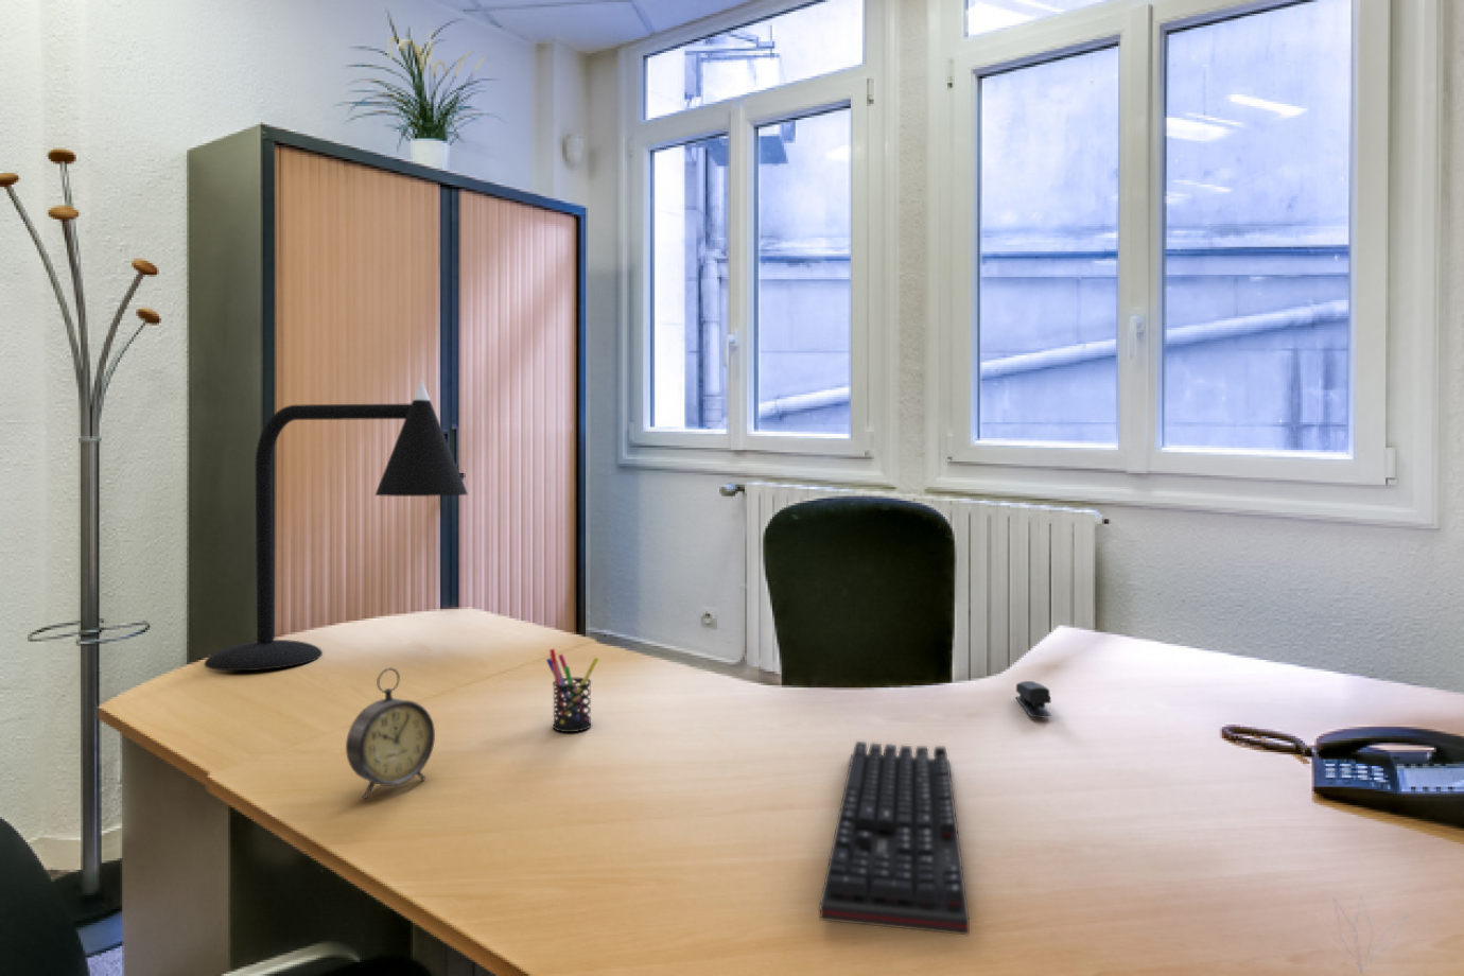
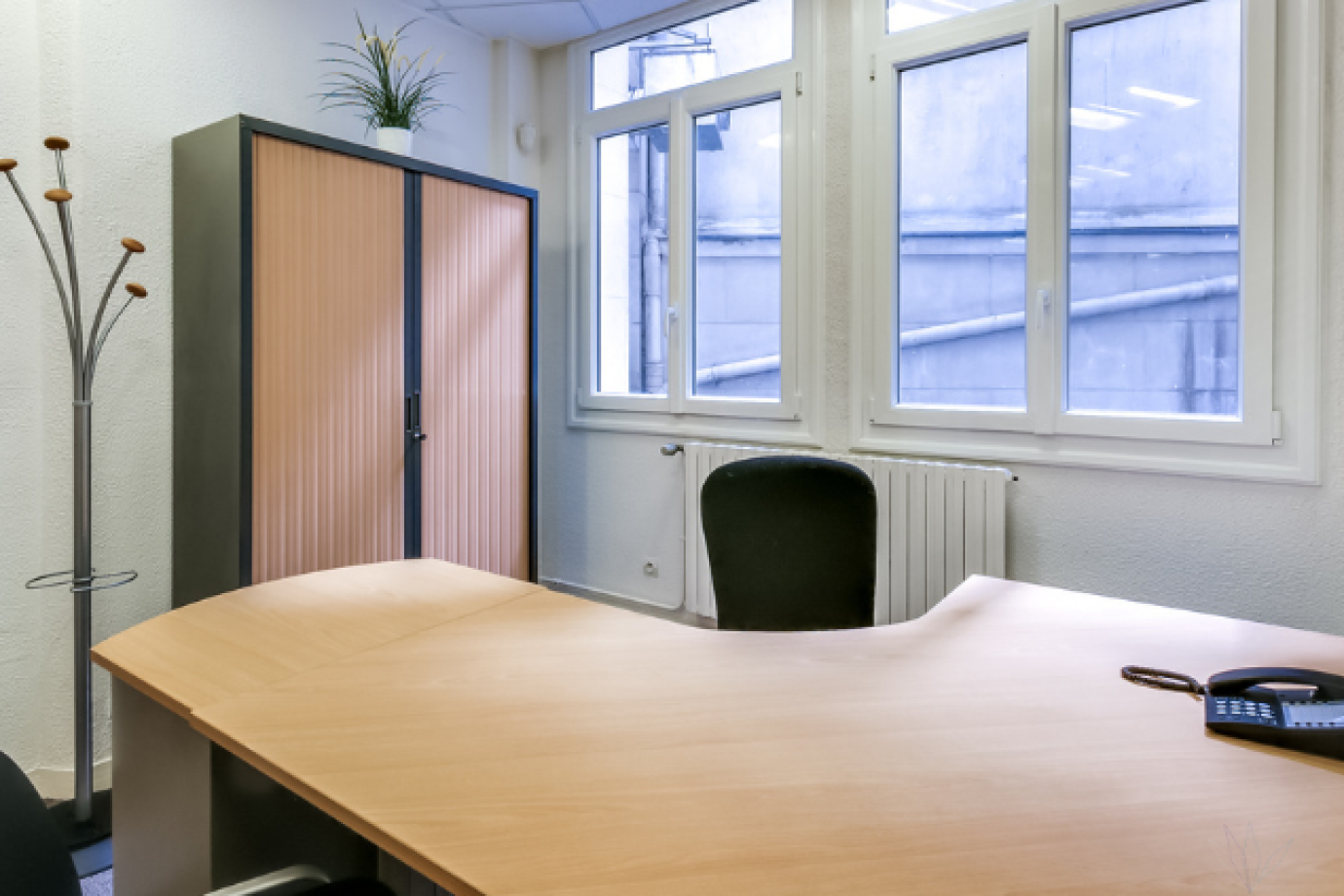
- desk lamp (375, 495)
- stapler (1033, 693)
- keyboard (896, 815)
- pen holder (569, 688)
- alarm clock (389, 728)
